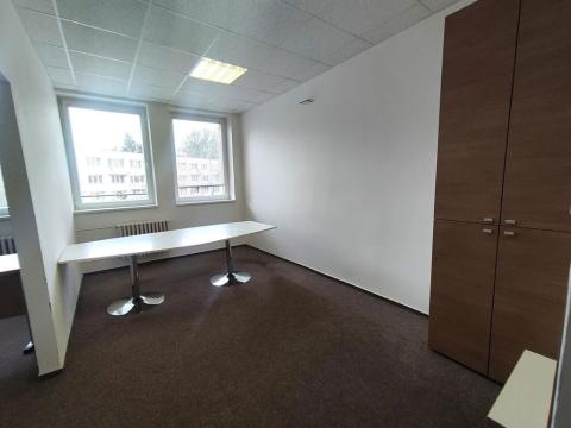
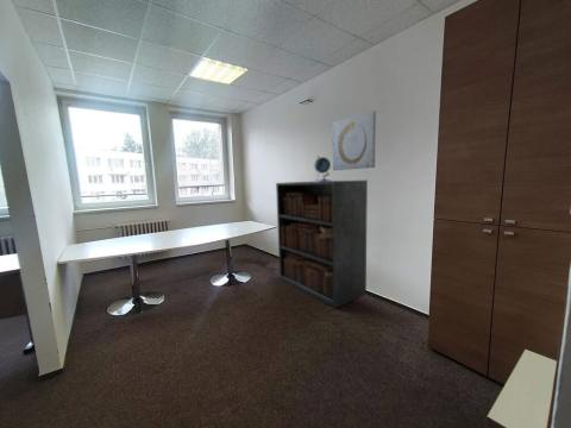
+ bookcase (318, 235)
+ globe (322, 168)
+ wall art (352, 143)
